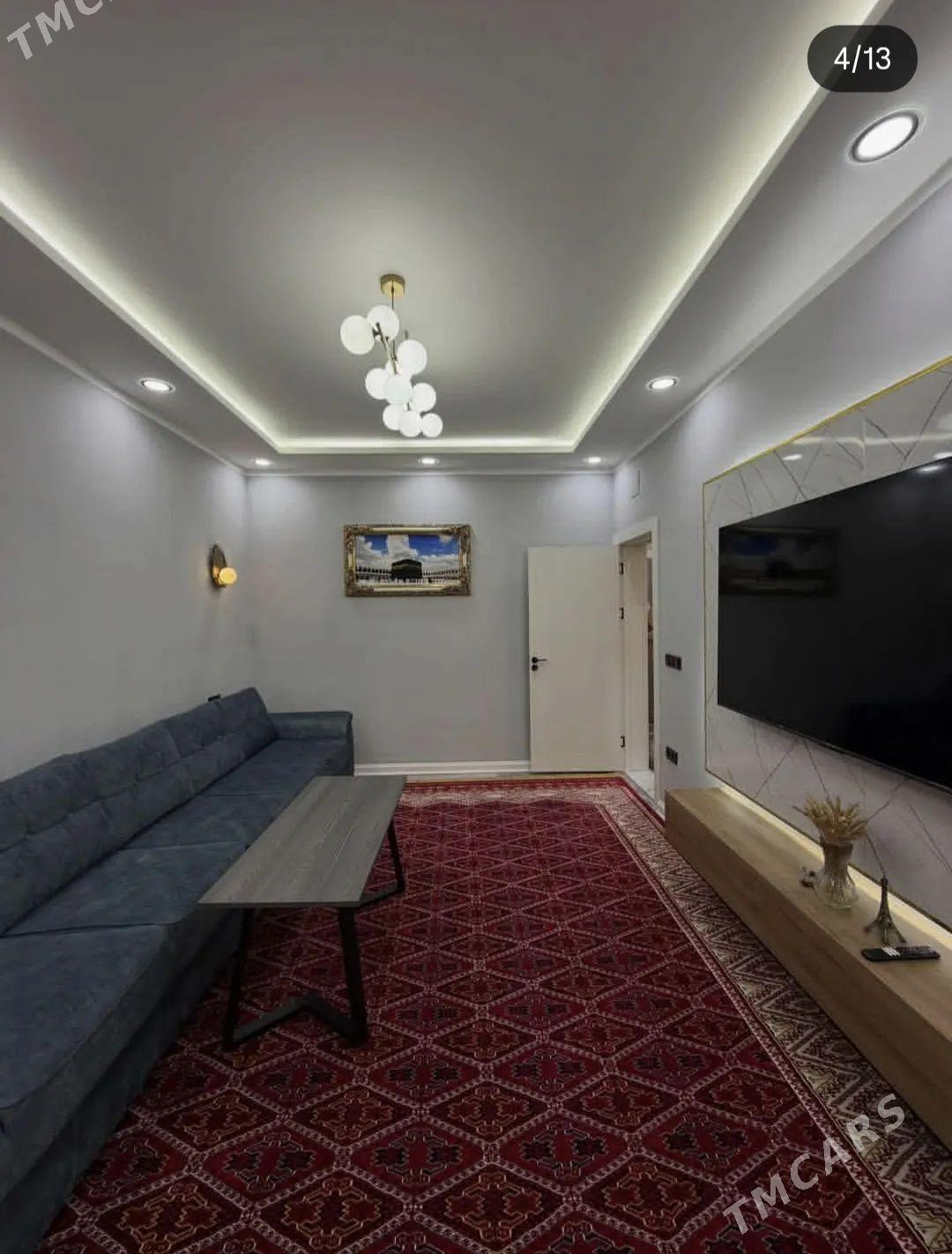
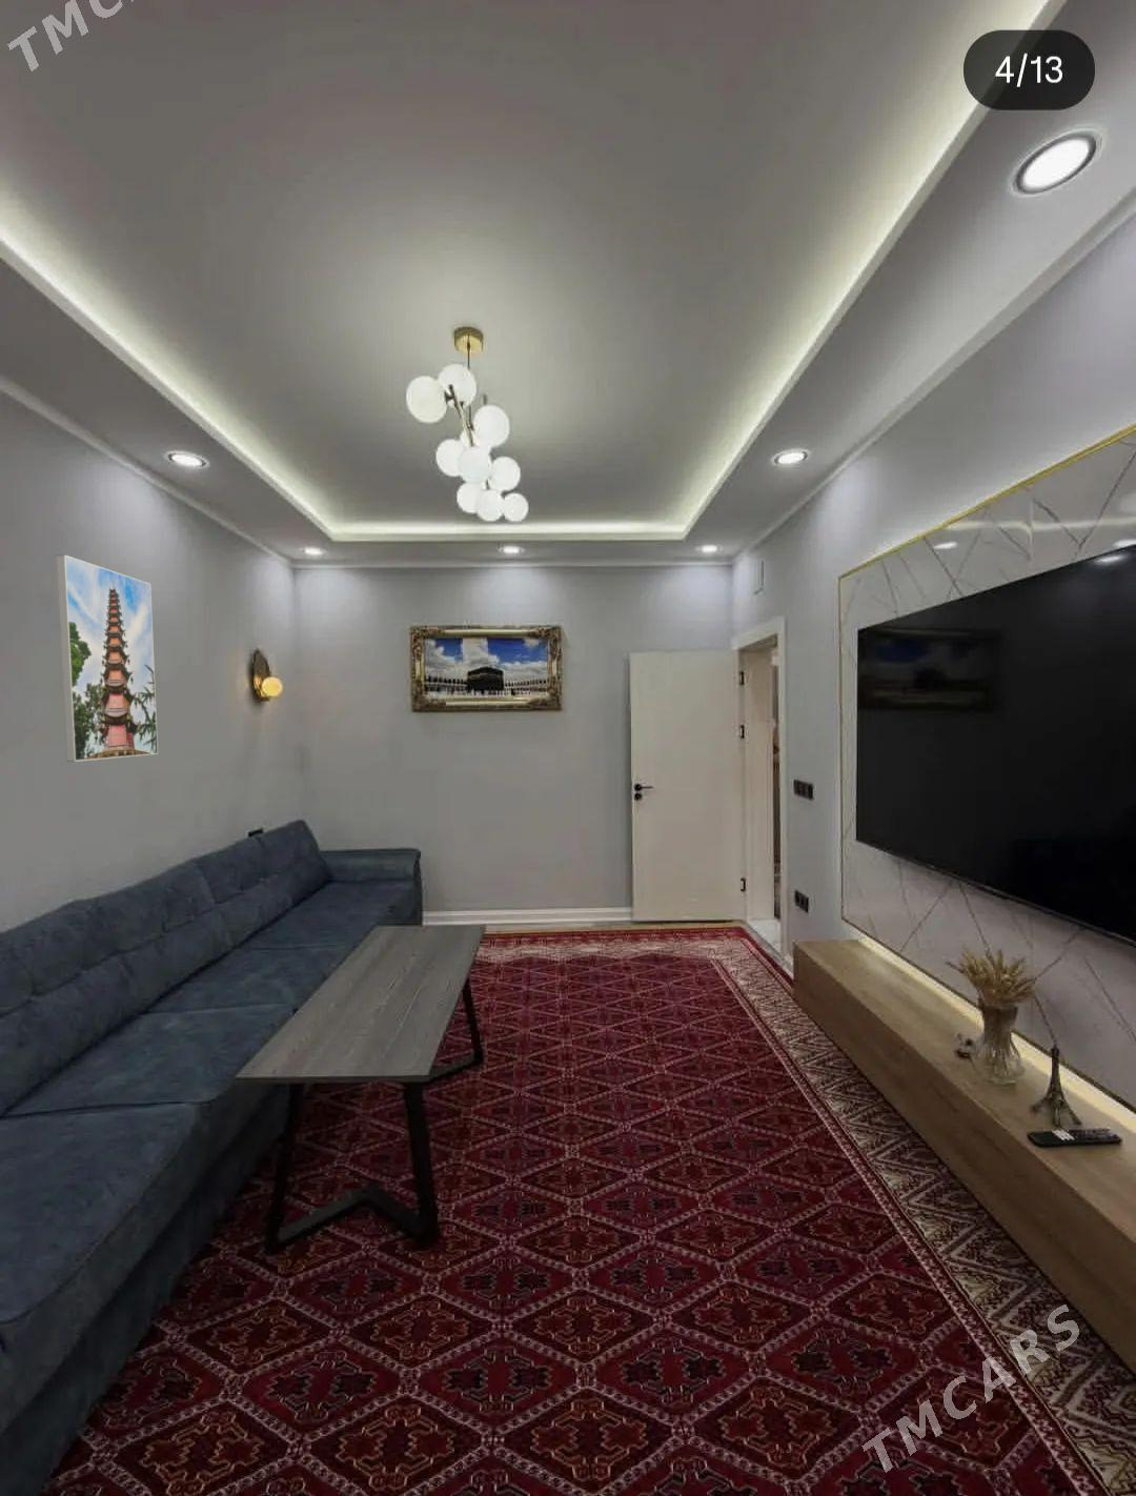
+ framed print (111, 663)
